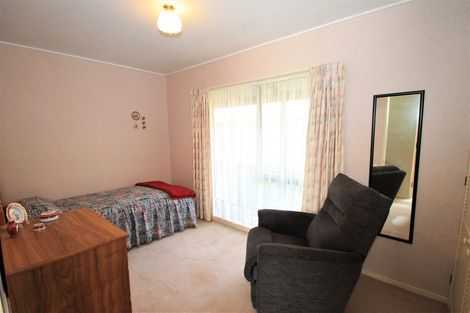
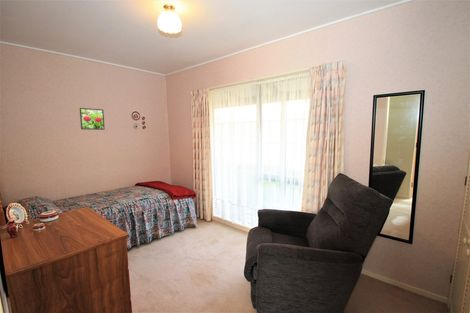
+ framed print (92, 119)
